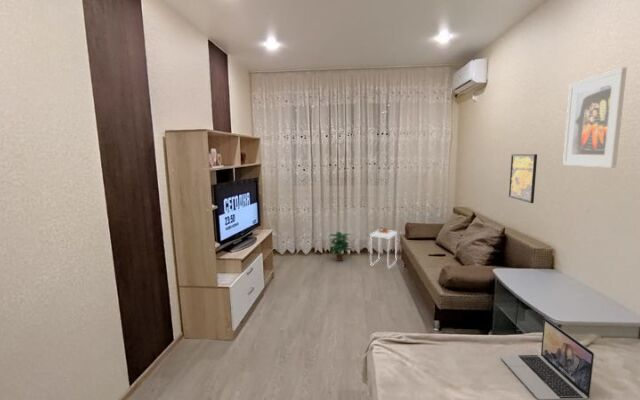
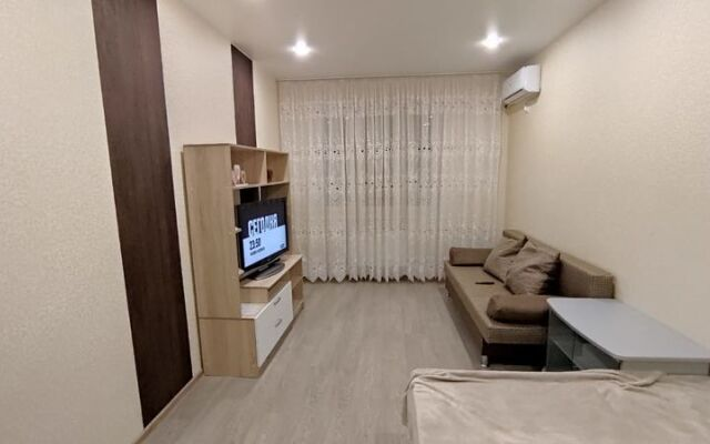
- laptop (542, 355)
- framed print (590, 122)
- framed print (521, 177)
- potted plant (340, 246)
- side table (379, 246)
